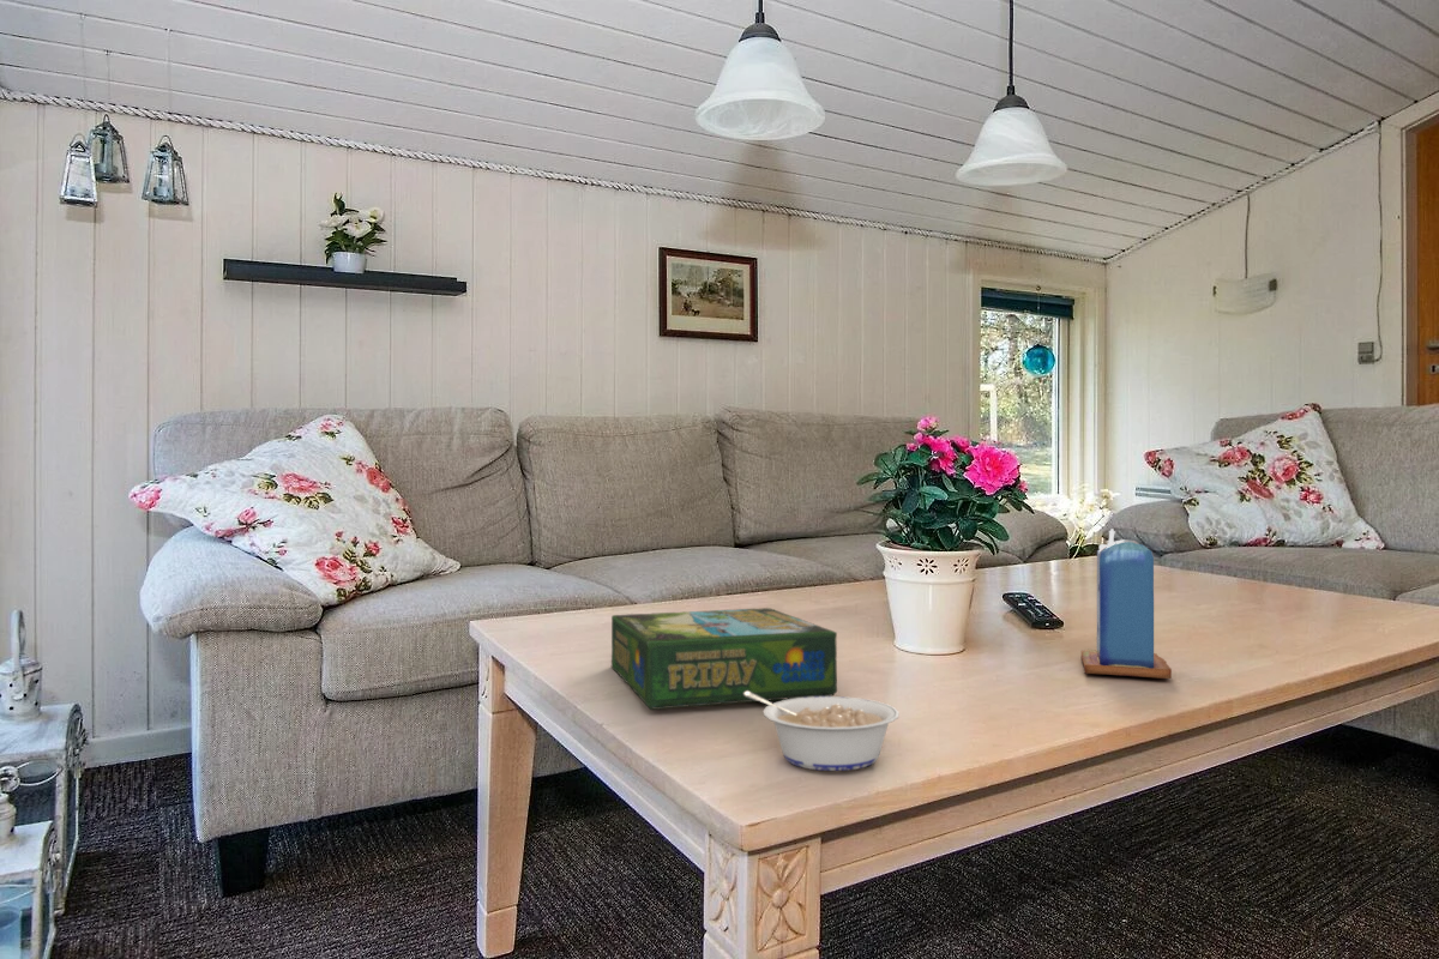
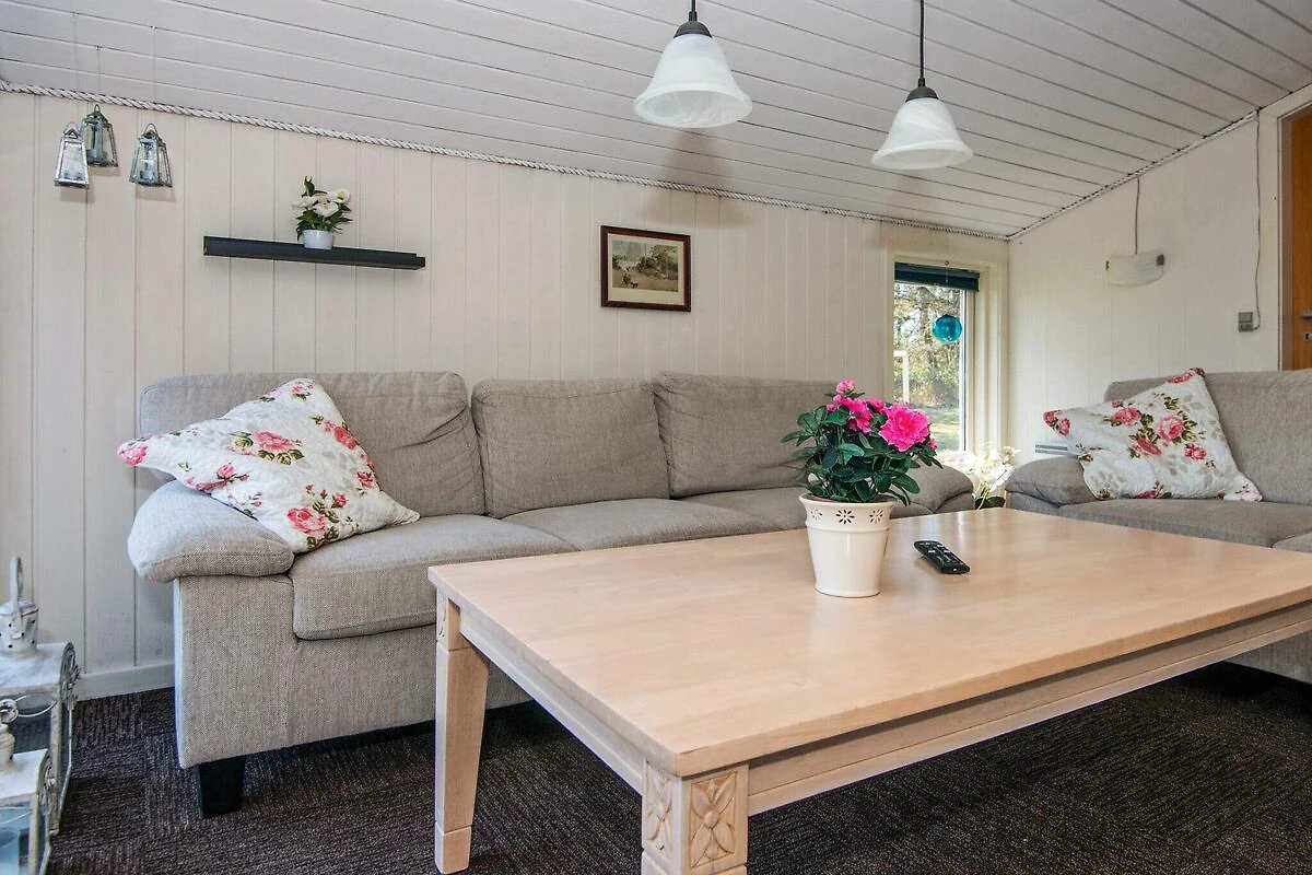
- board game (716, 651)
- candle (1121, 599)
- legume (825, 730)
